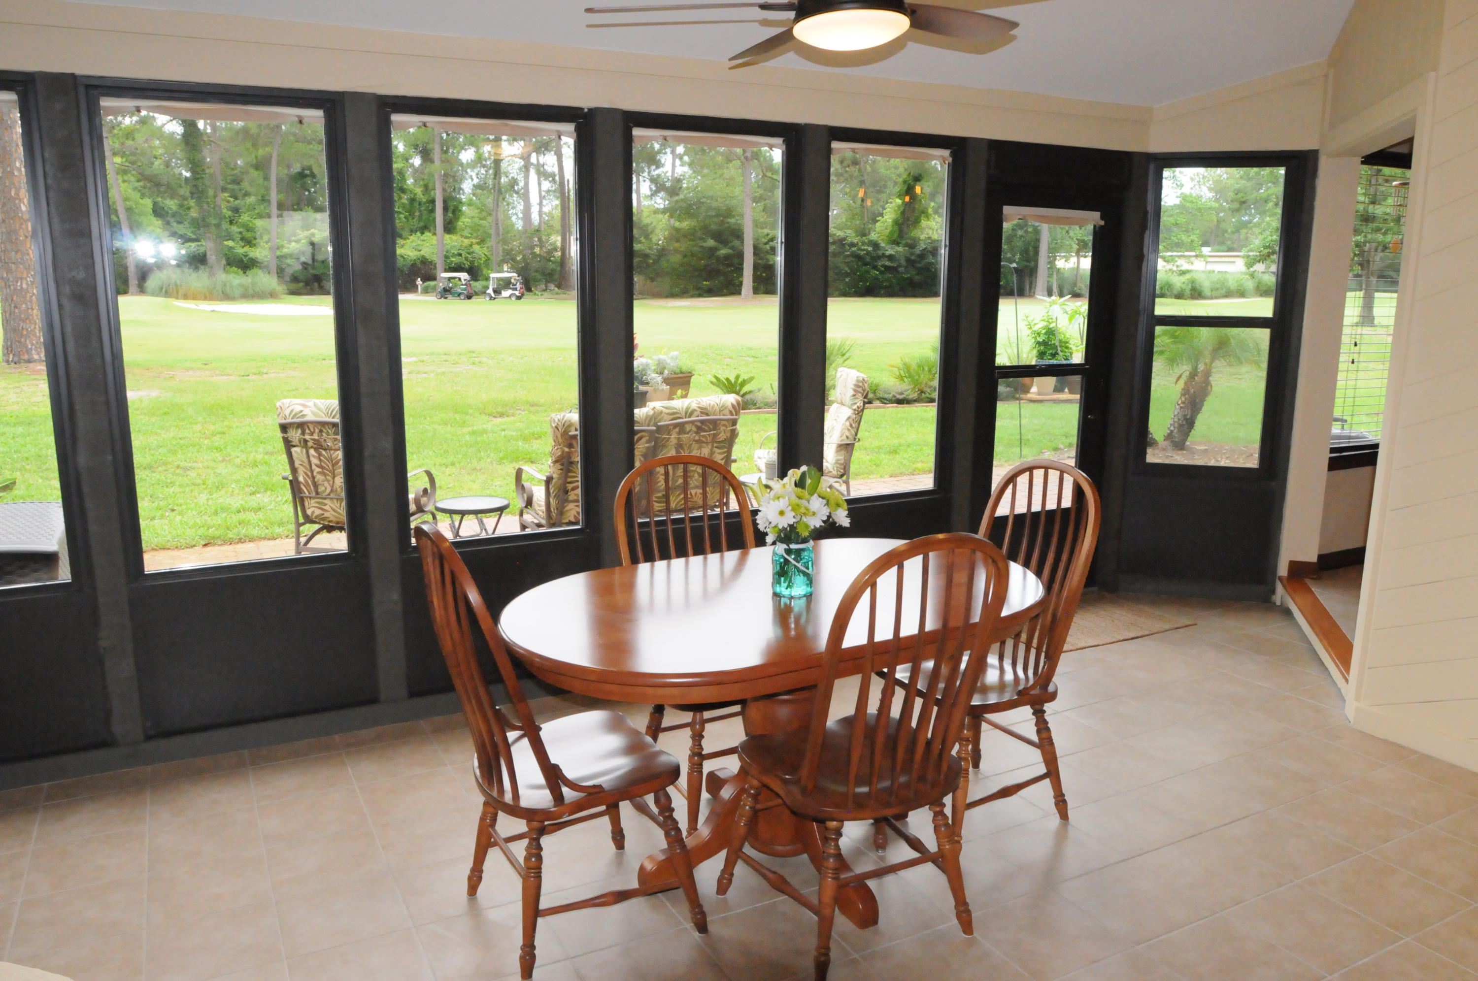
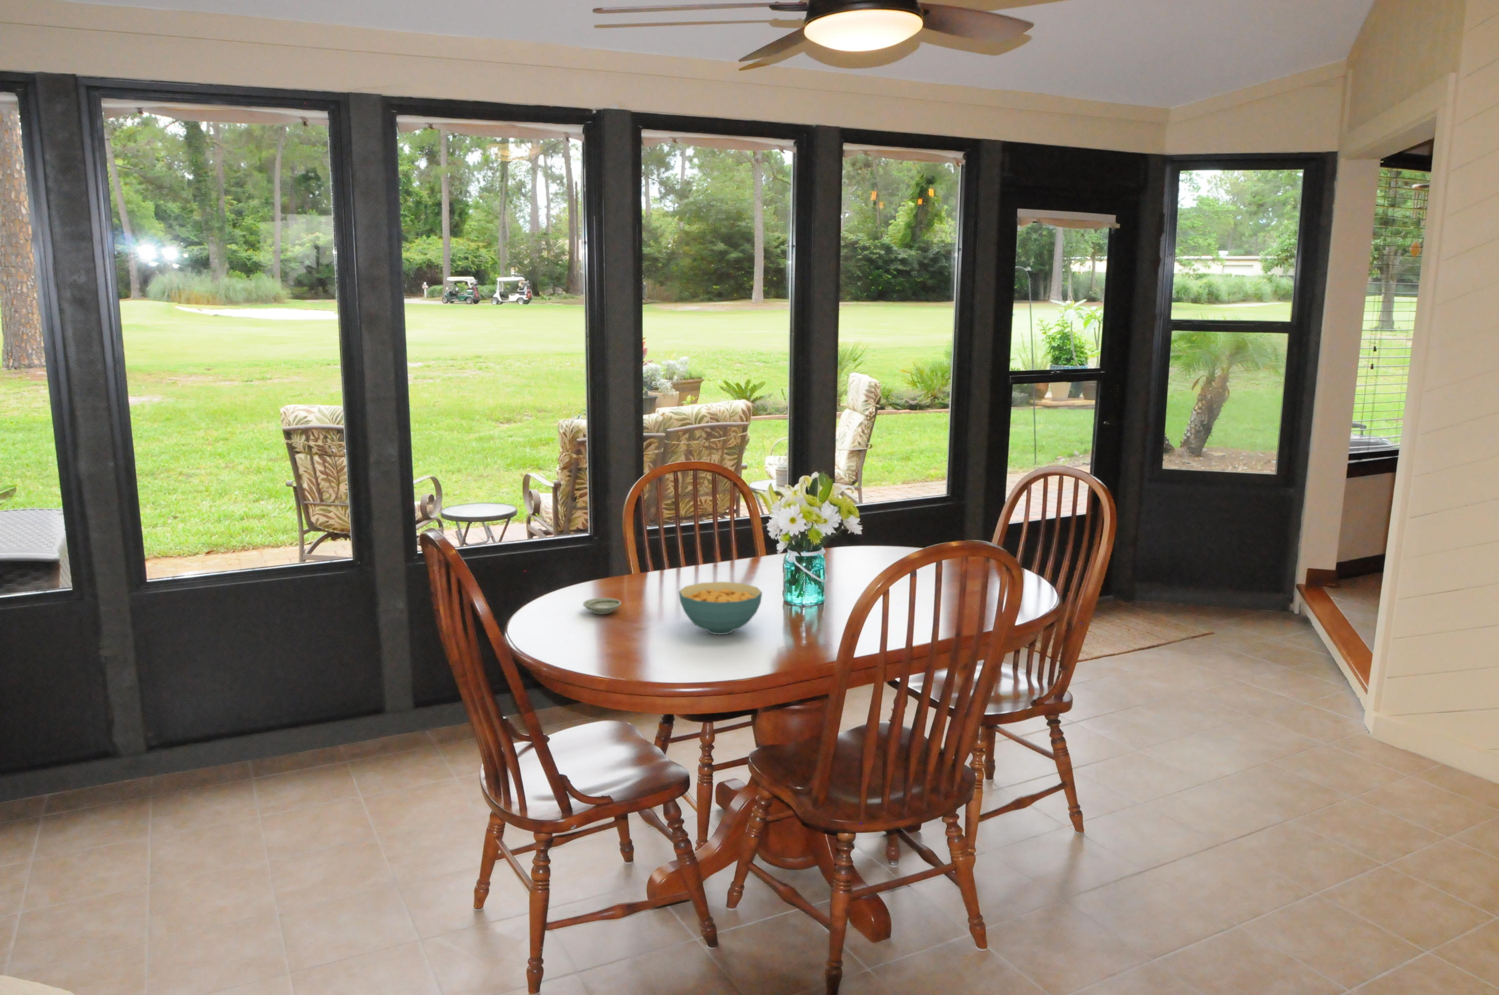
+ saucer (602, 607)
+ cereal bowl (720, 612)
